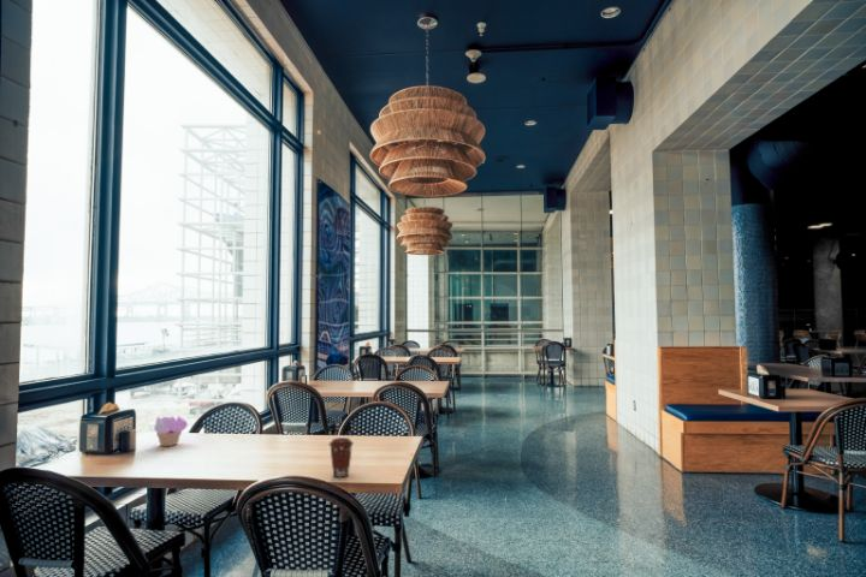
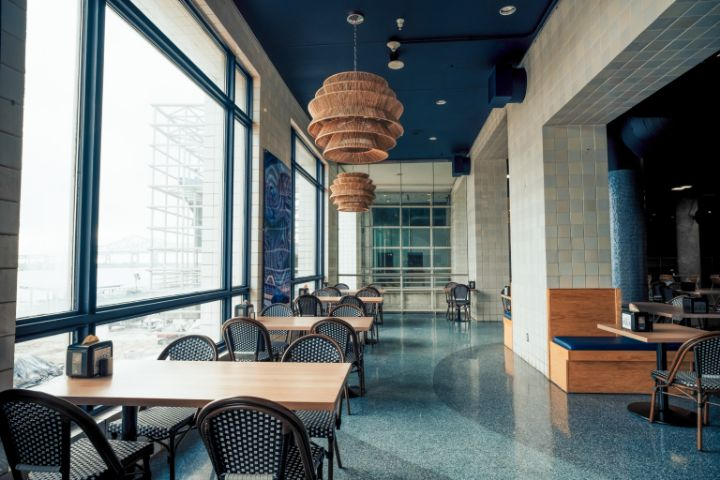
- coffee cup (340, 457)
- succulent plant (168, 430)
